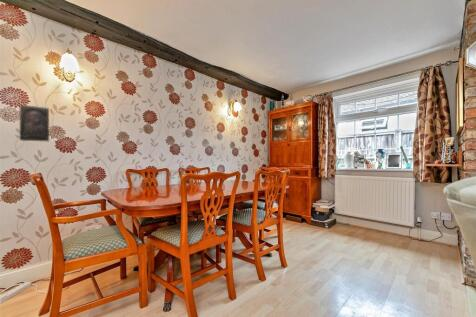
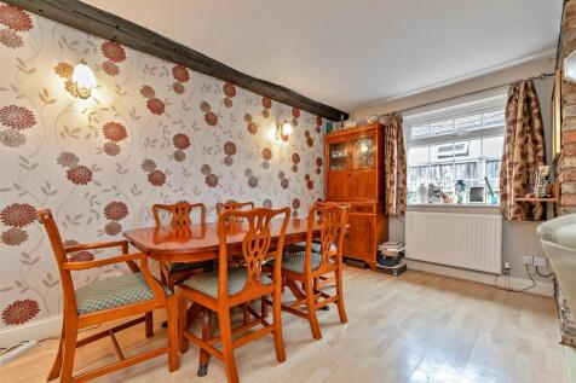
- brass plaque (34, 123)
